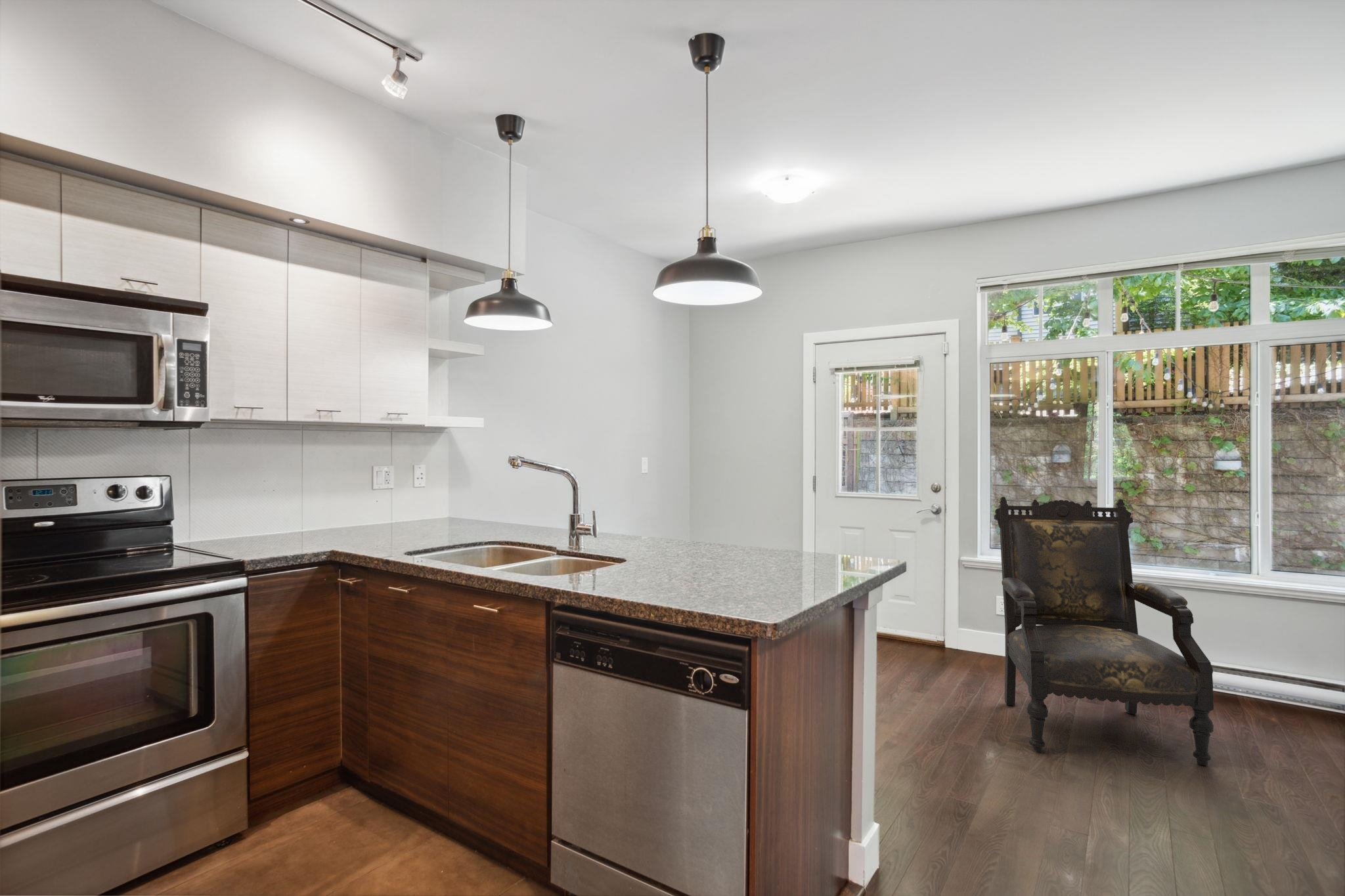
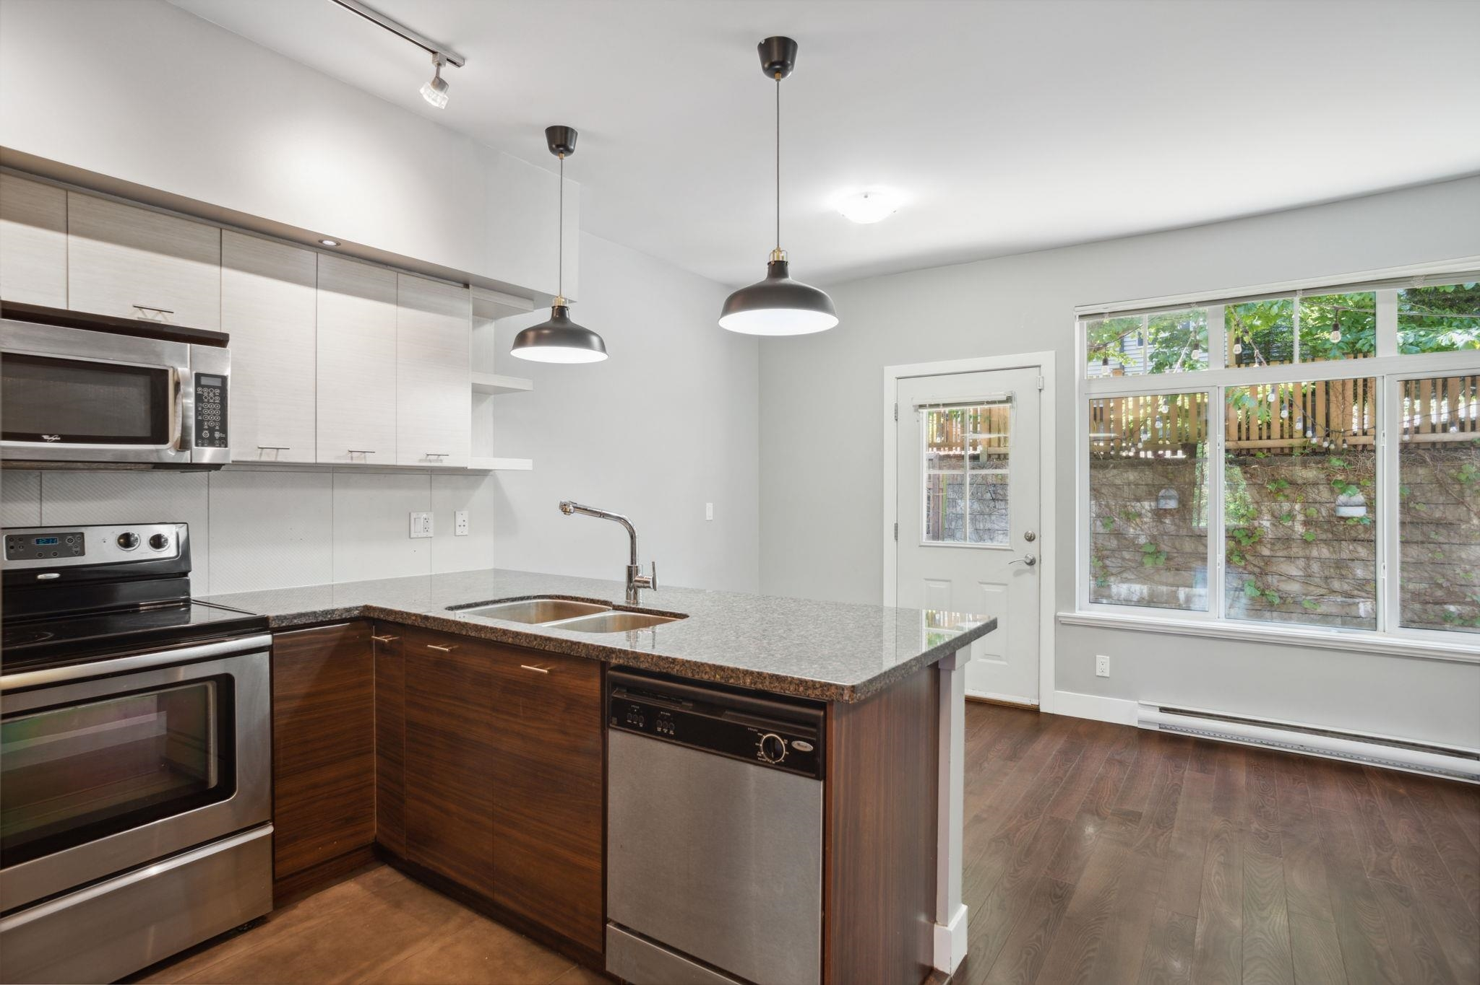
- armchair (1086, 615)
